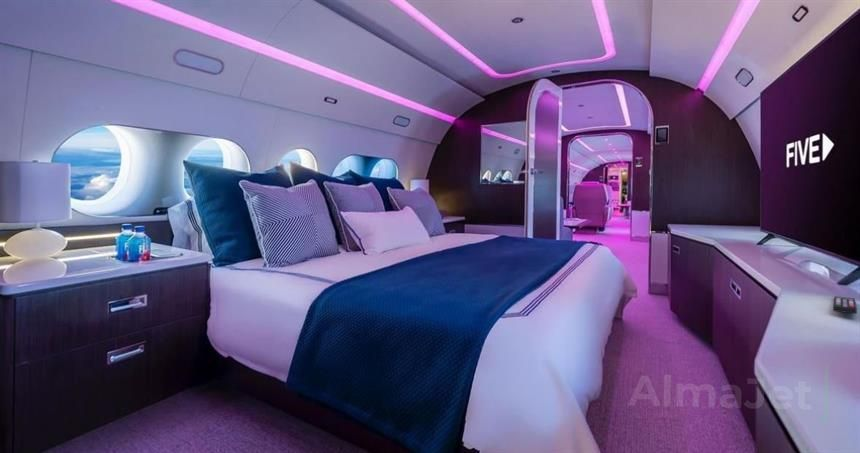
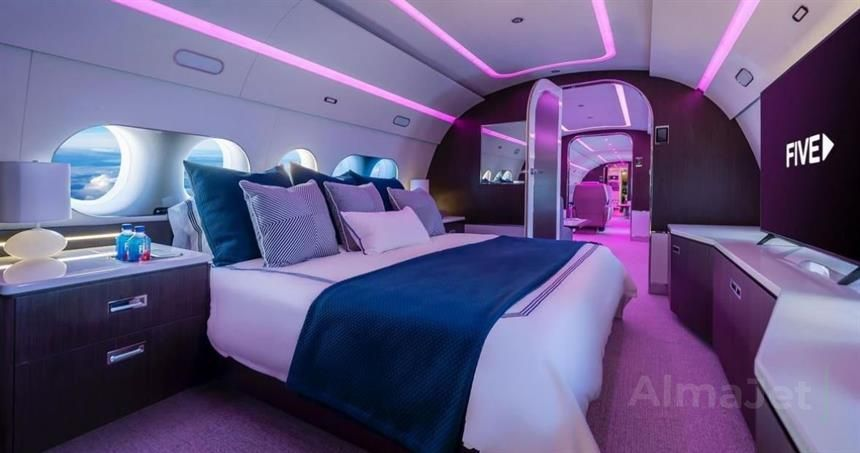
- remote control (844, 304)
